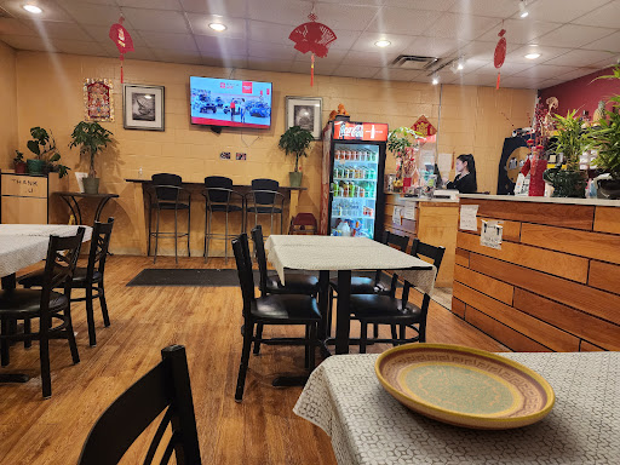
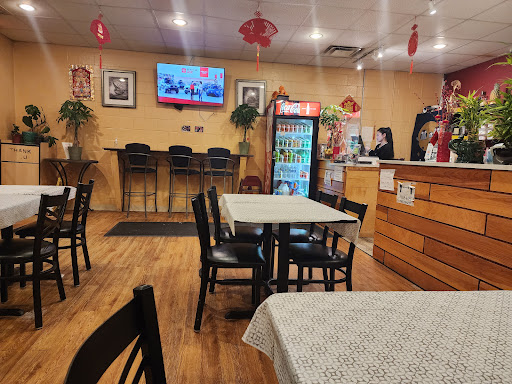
- plate (458, 383)
